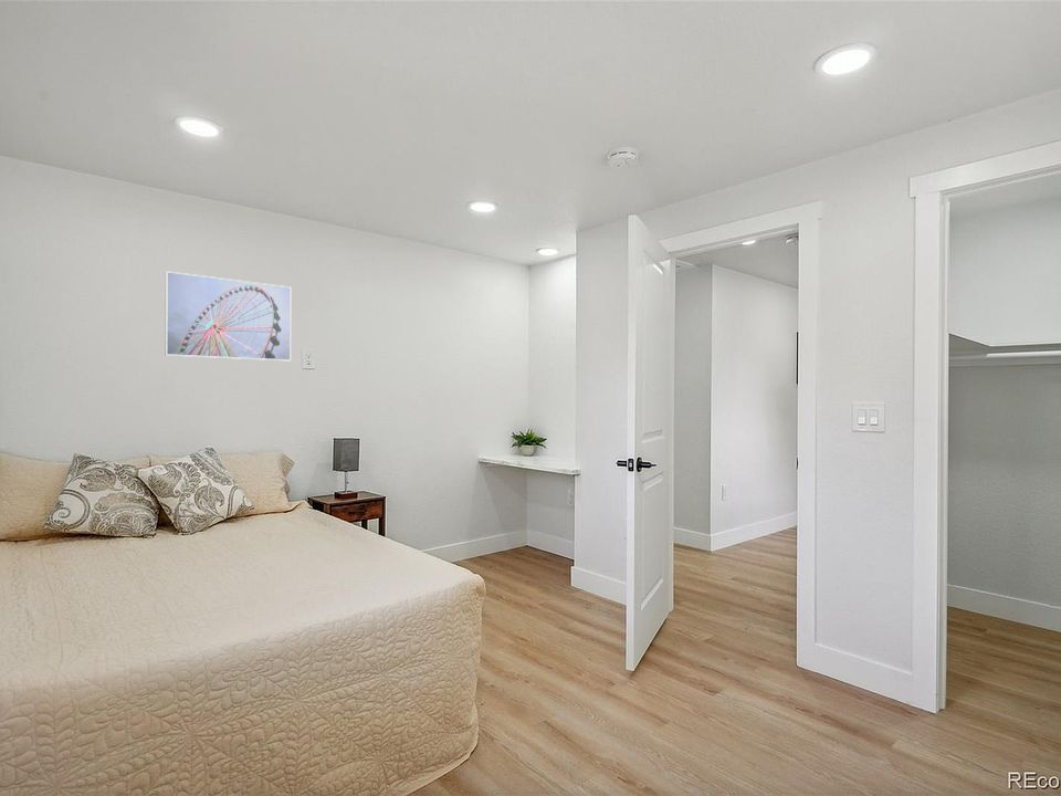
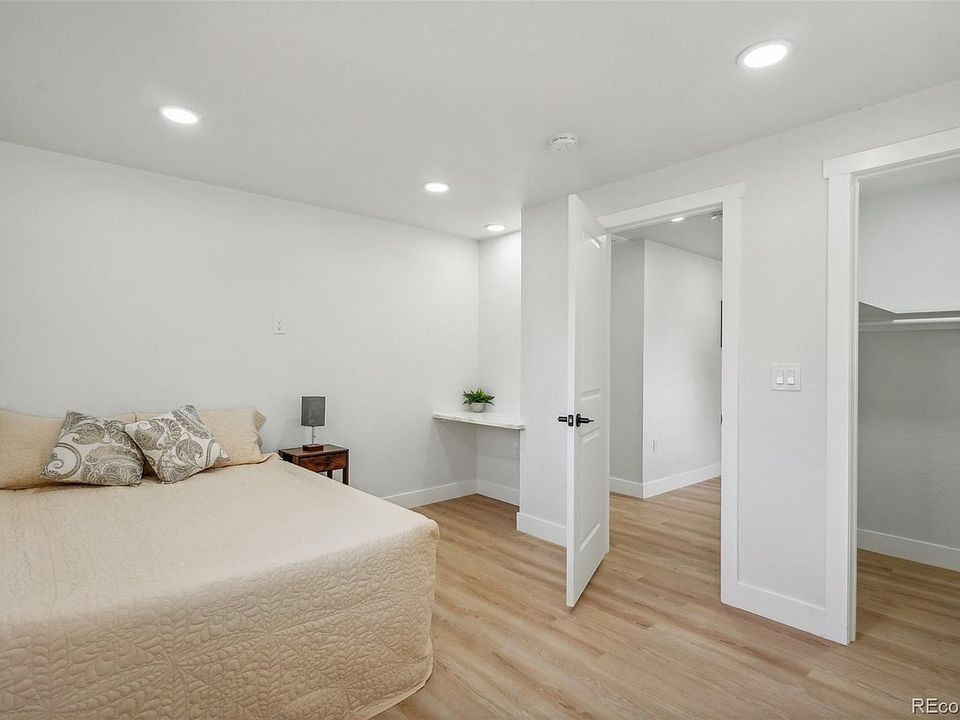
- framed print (231, 318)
